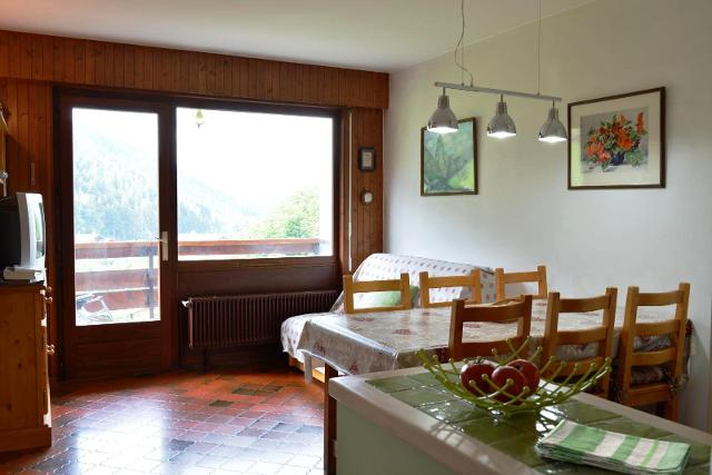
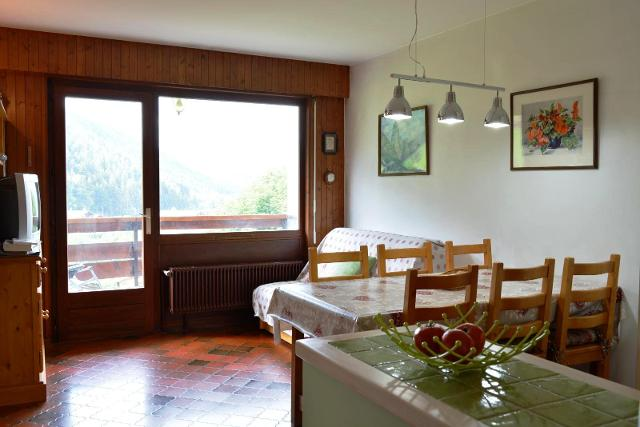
- dish towel (613, 446)
